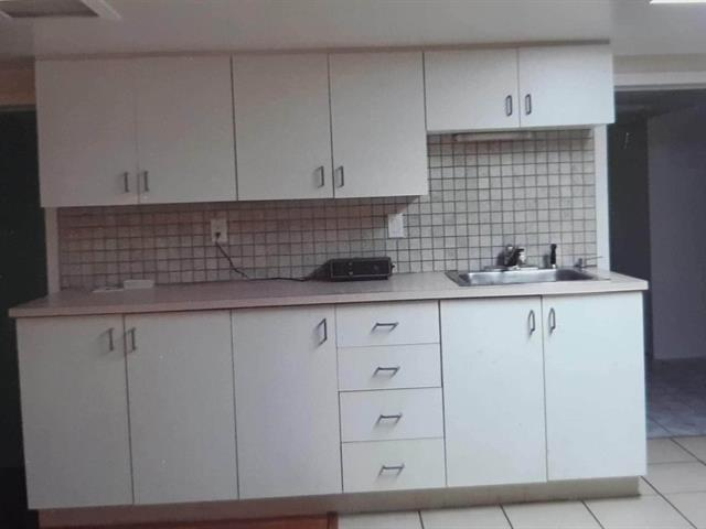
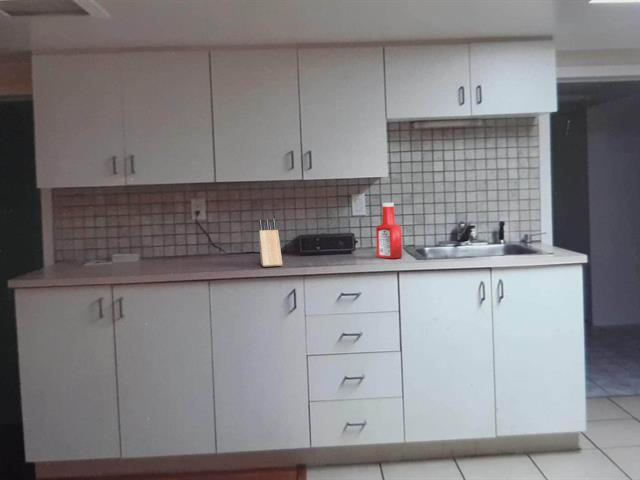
+ soap bottle (388, 230)
+ knife block (269, 241)
